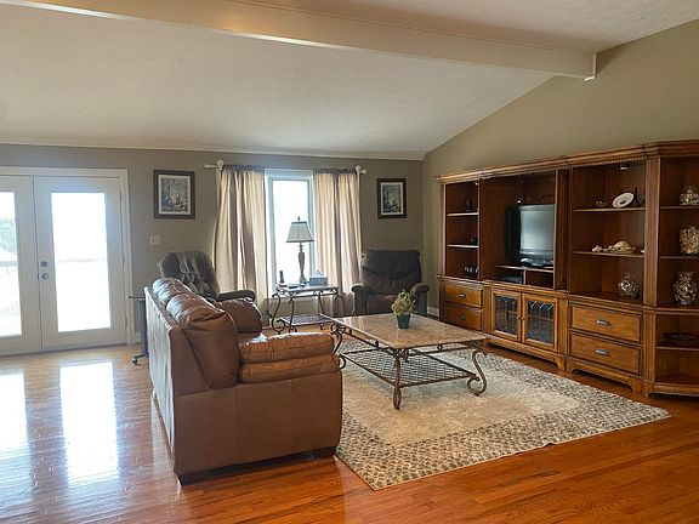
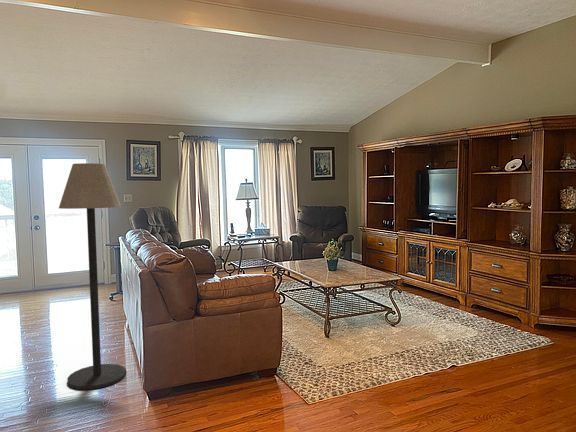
+ floor lamp (93, 272)
